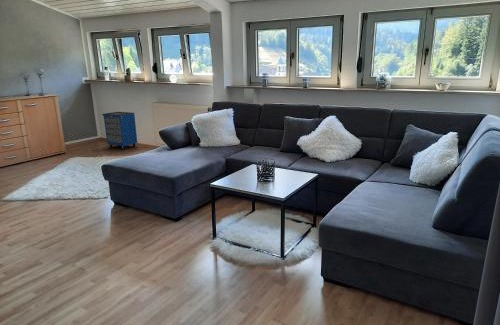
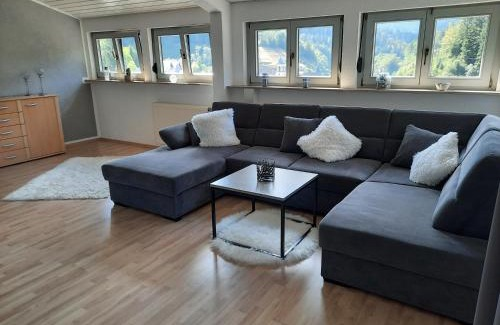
- cabinet (119, 130)
